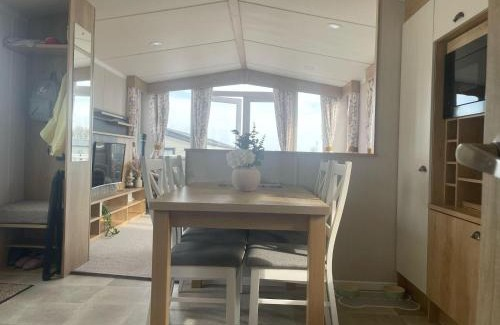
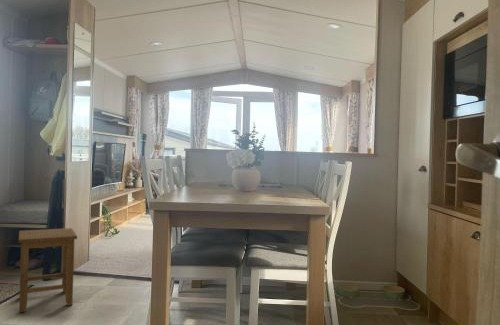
+ stool (49, 274)
